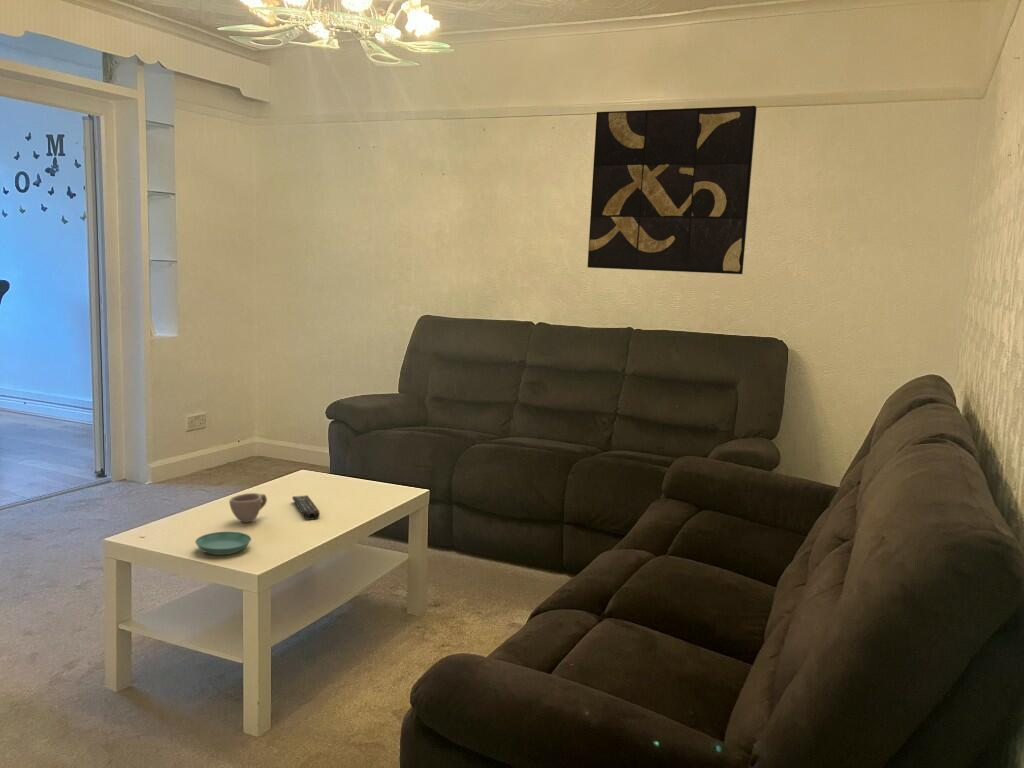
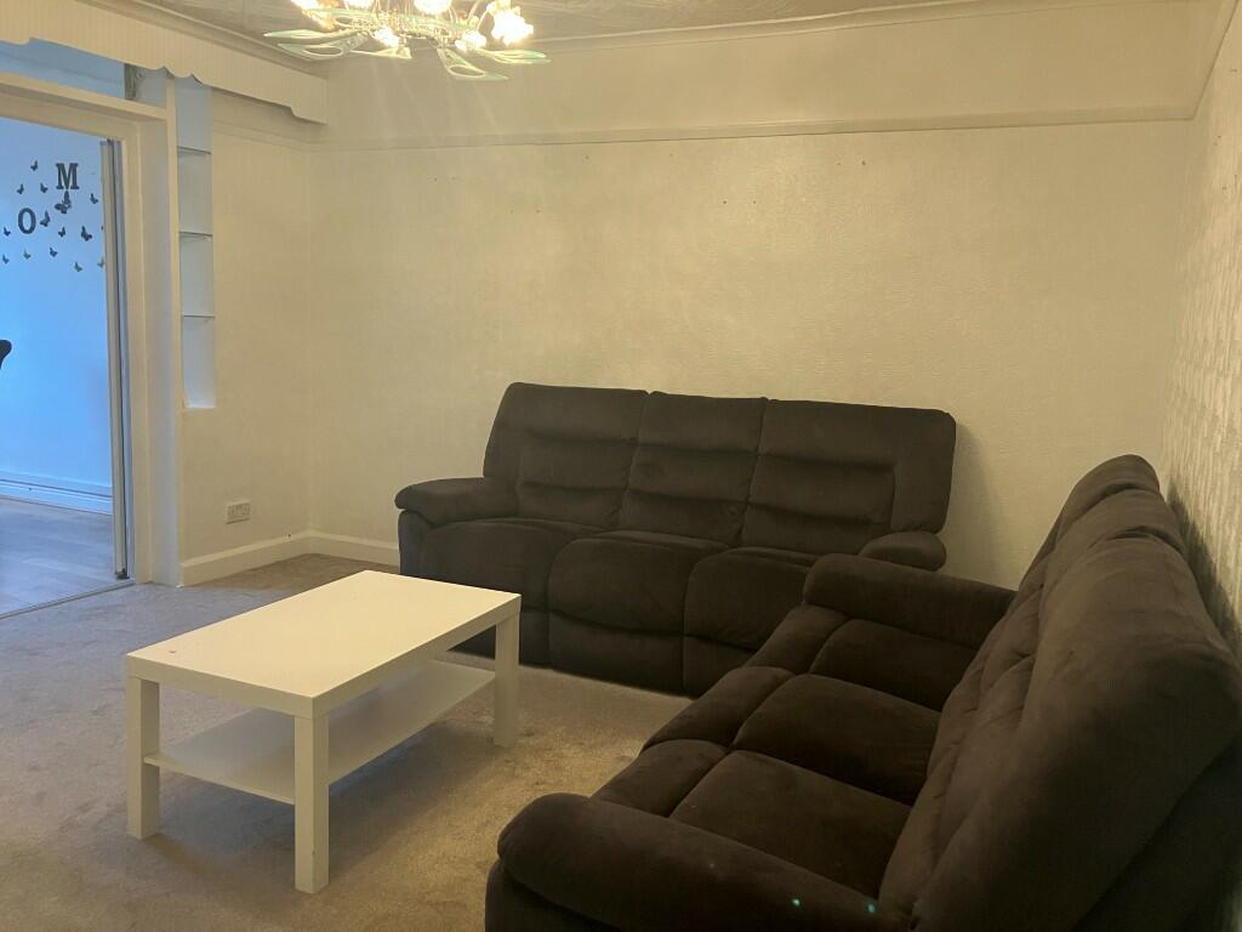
- wall art (668, 191)
- cup (249, 507)
- remote control (305, 506)
- saucer (223, 544)
